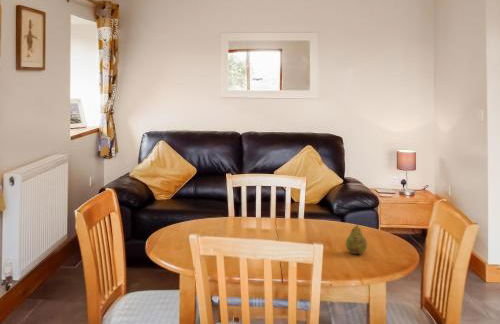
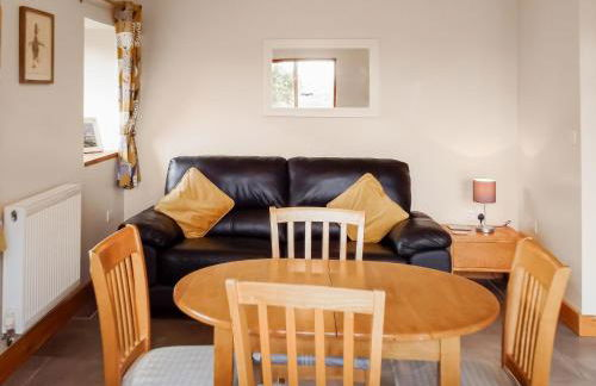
- fruit (356, 238)
